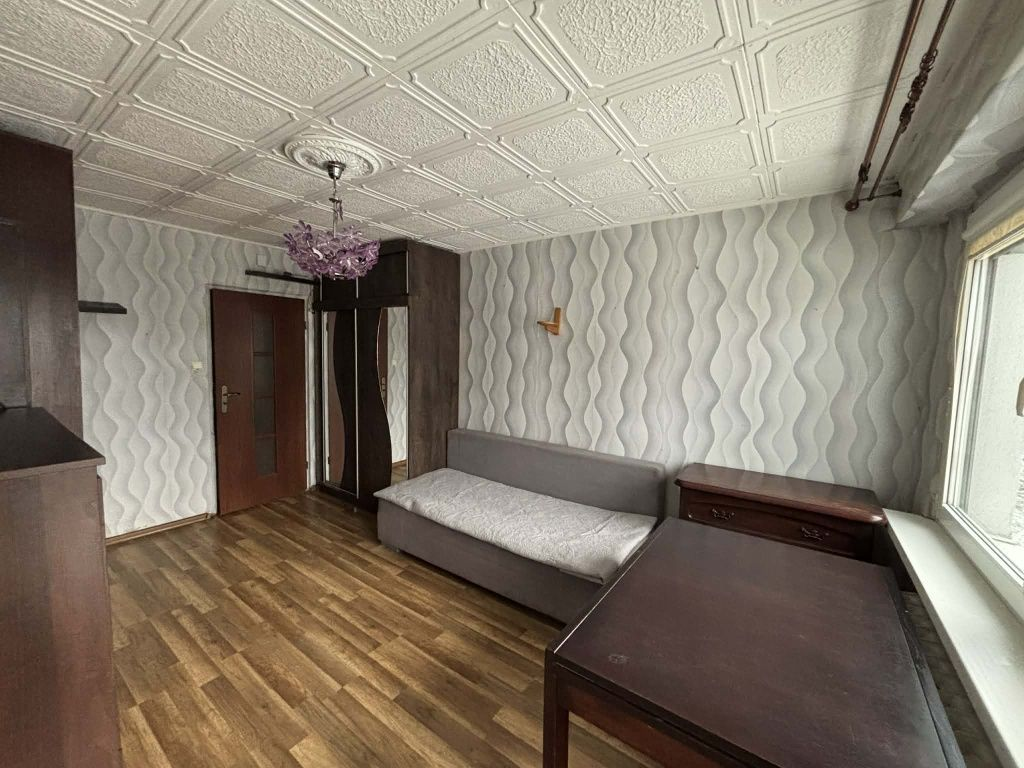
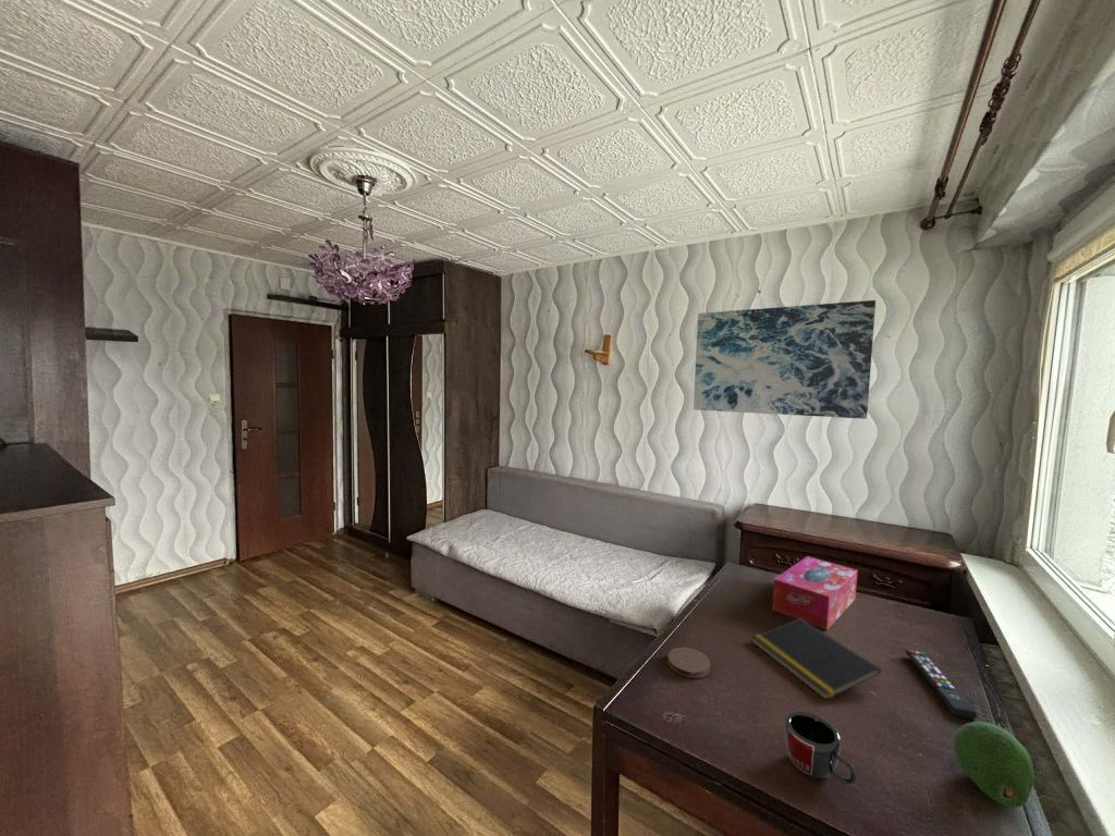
+ mug (819, 752)
+ fruit (993, 762)
+ tissue box (816, 589)
+ coaster (688, 662)
+ wall art (774, 360)
+ remote control (936, 679)
+ notepad (811, 653)
